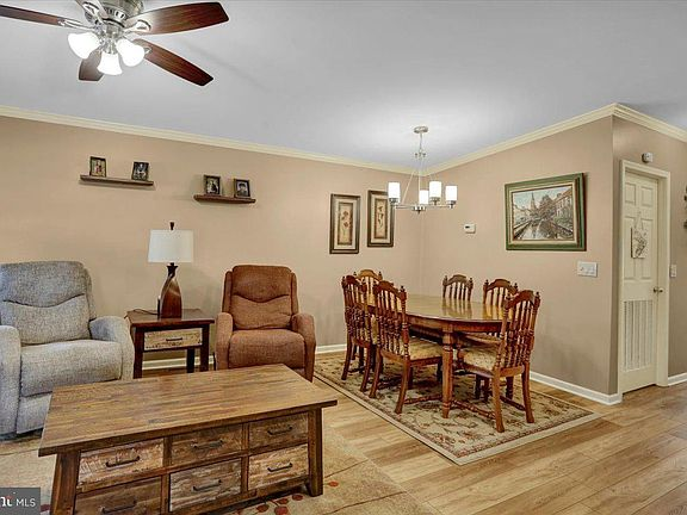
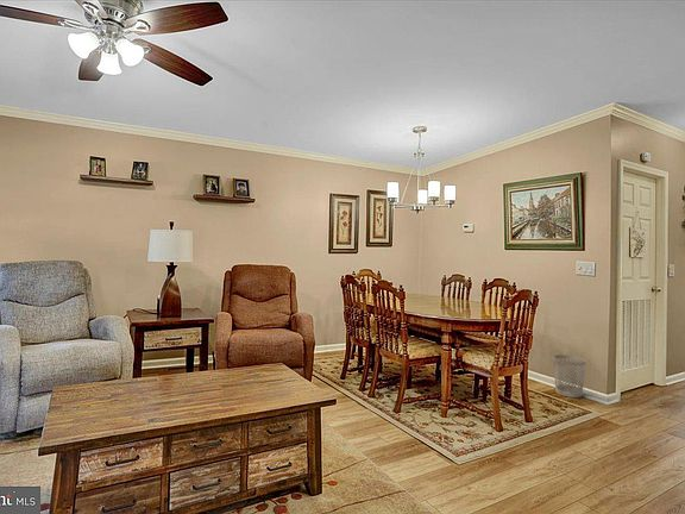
+ wastebasket (568, 376)
